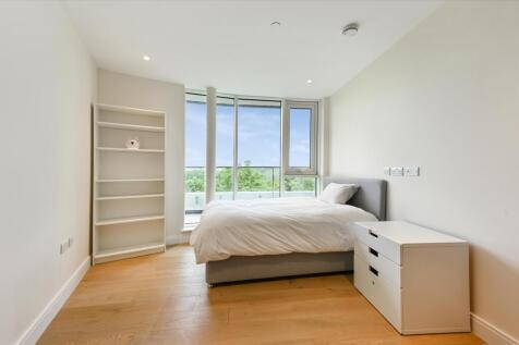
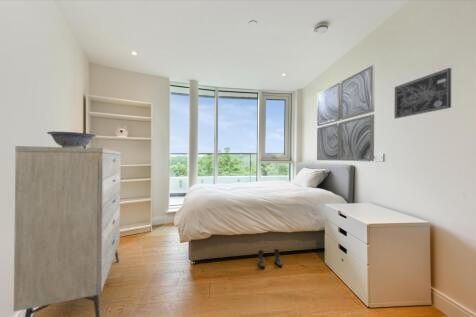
+ wall art (419, 96)
+ wall art (339, 120)
+ boots (275, 258)
+ decorative bowl (72, 141)
+ dresser (83, 220)
